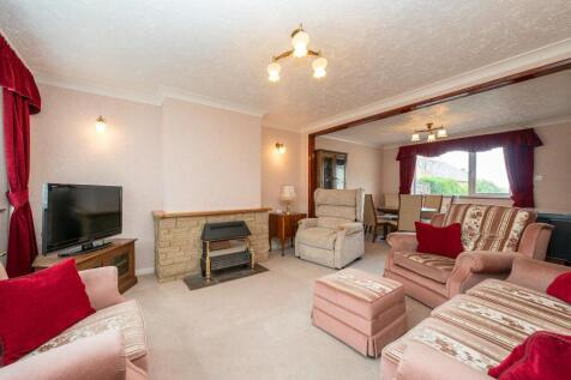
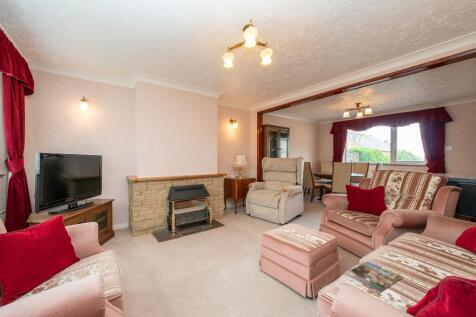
+ magazine (373, 274)
